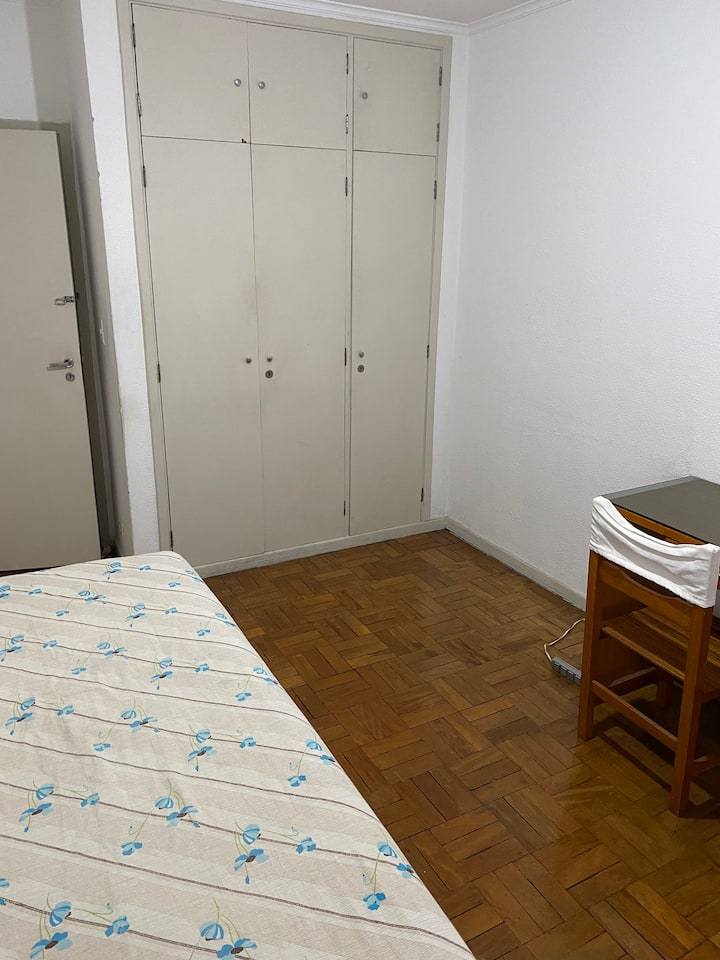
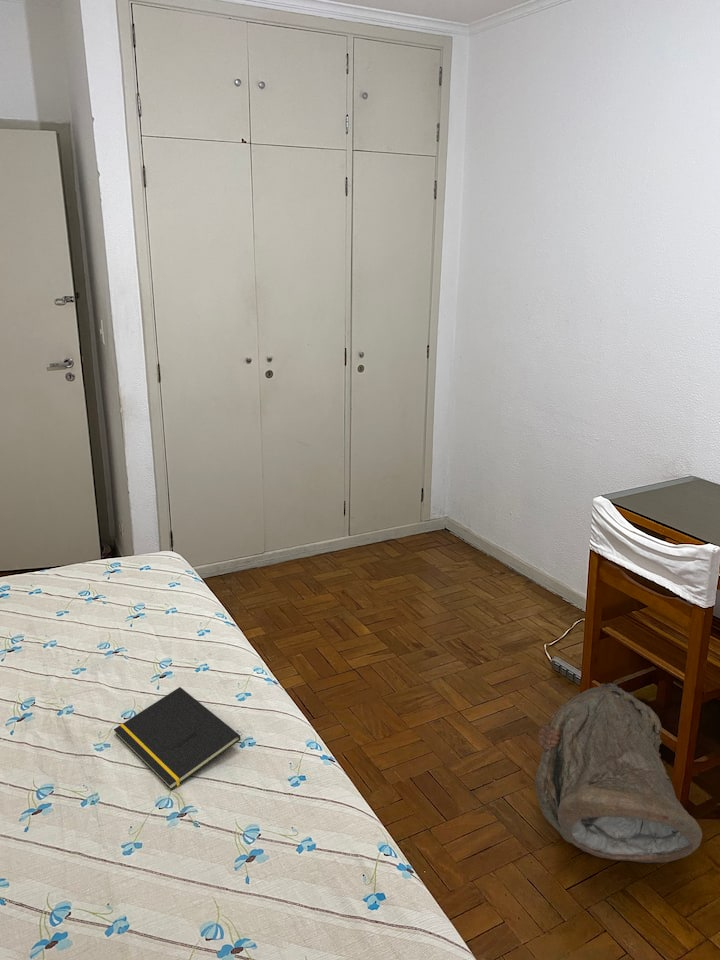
+ notepad (176, 734)
+ bag (618, 791)
